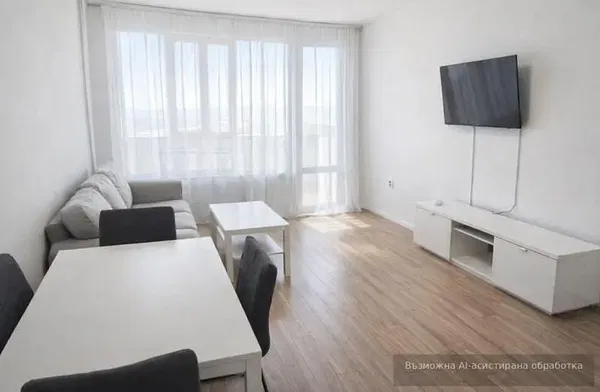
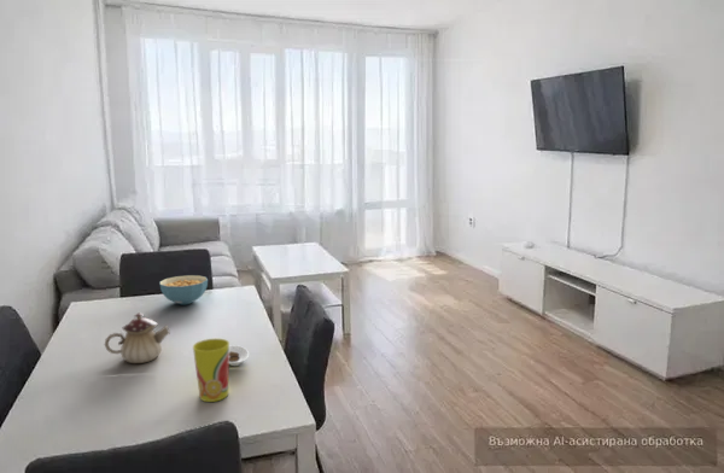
+ cup (212, 369)
+ teapot (136, 335)
+ saucer (234, 356)
+ cereal bowl (183, 291)
